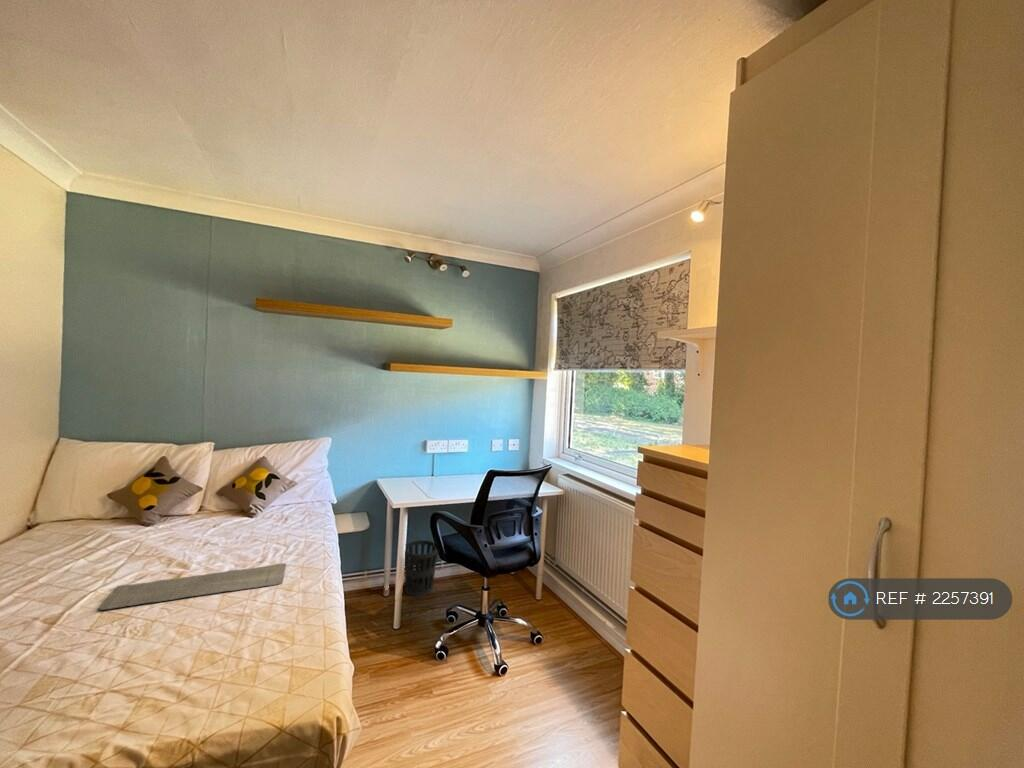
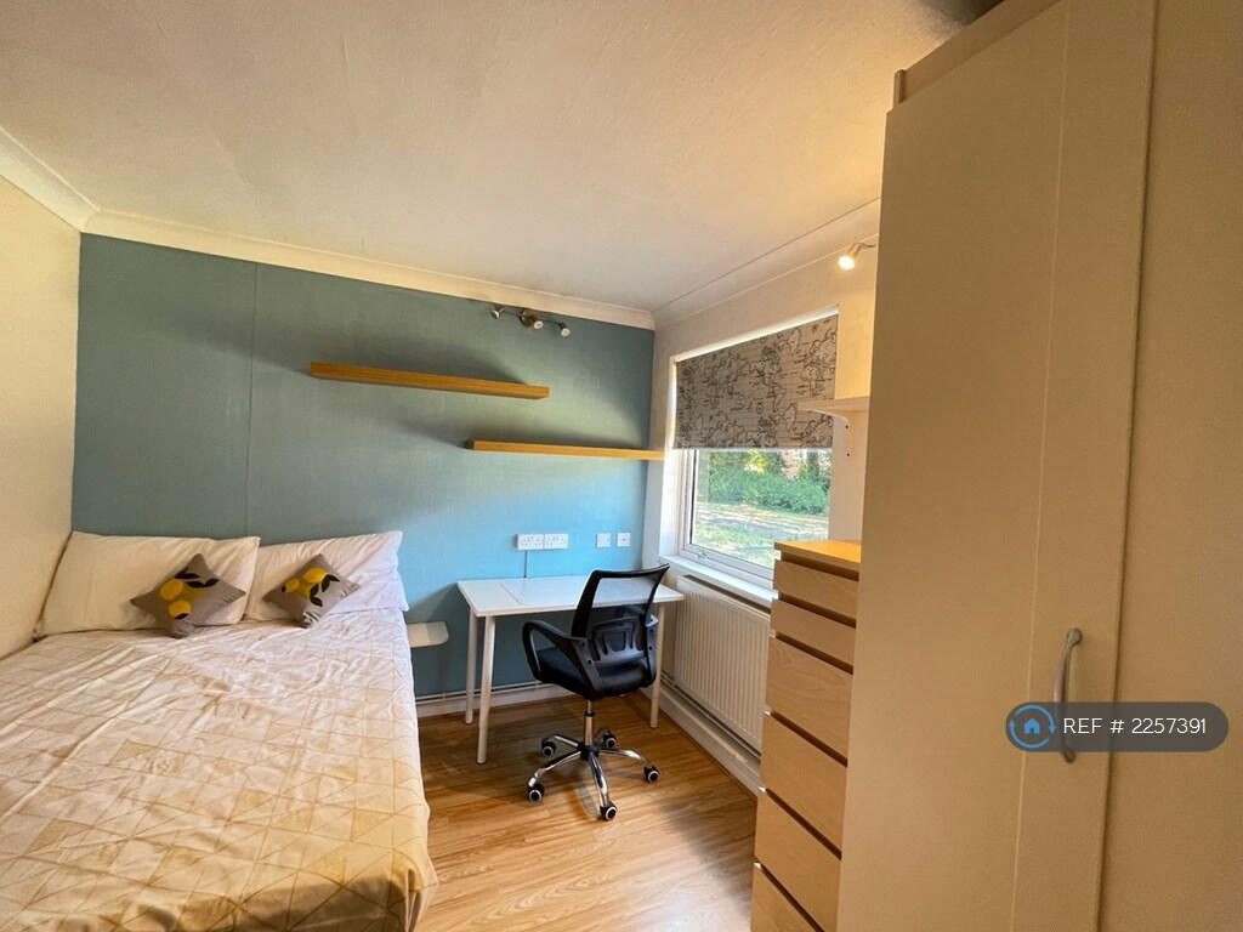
- bath mat (202, 584)
- wastebasket (420, 568)
